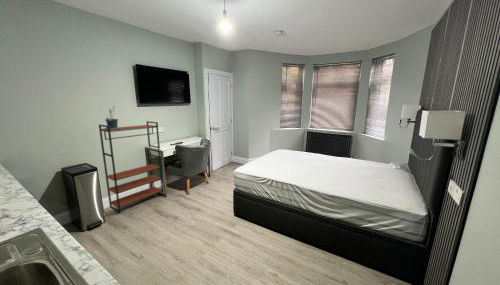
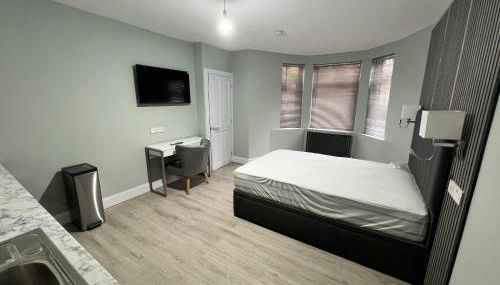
- potted plant (112, 117)
- bookshelf (135, 168)
